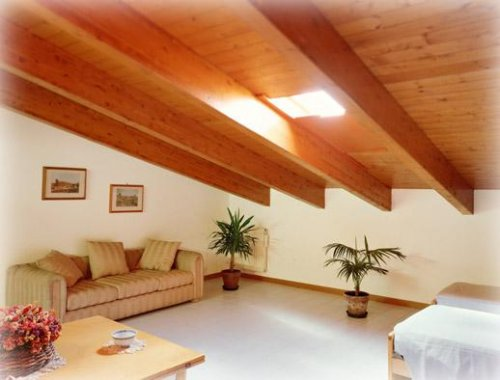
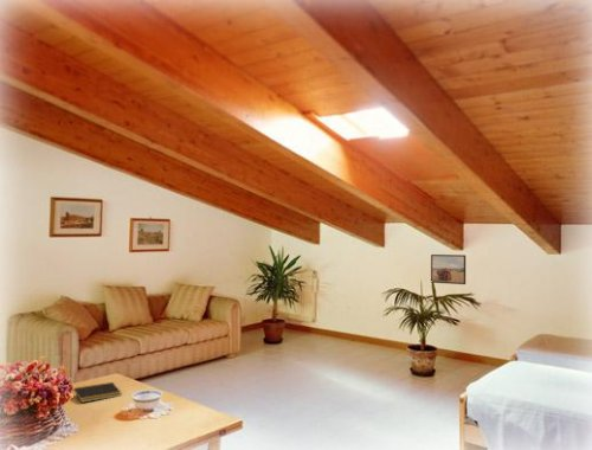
+ notepad (97, 391)
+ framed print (448, 269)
